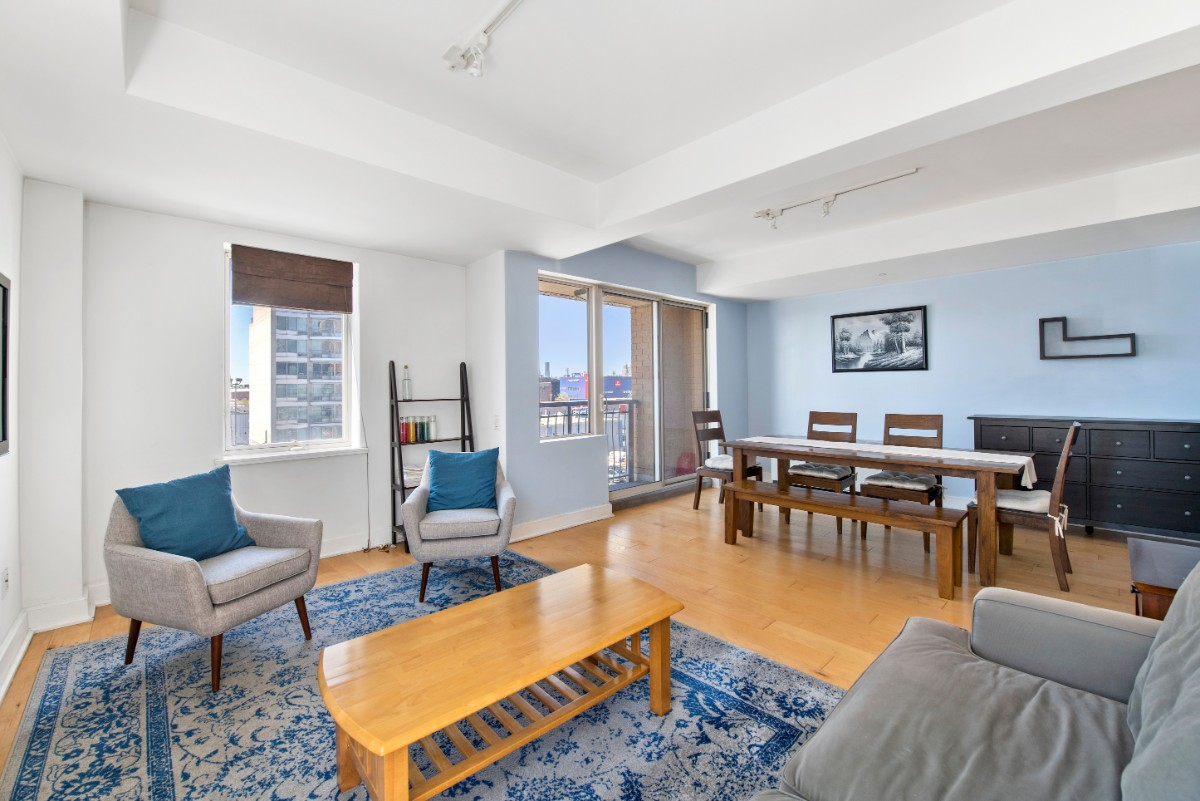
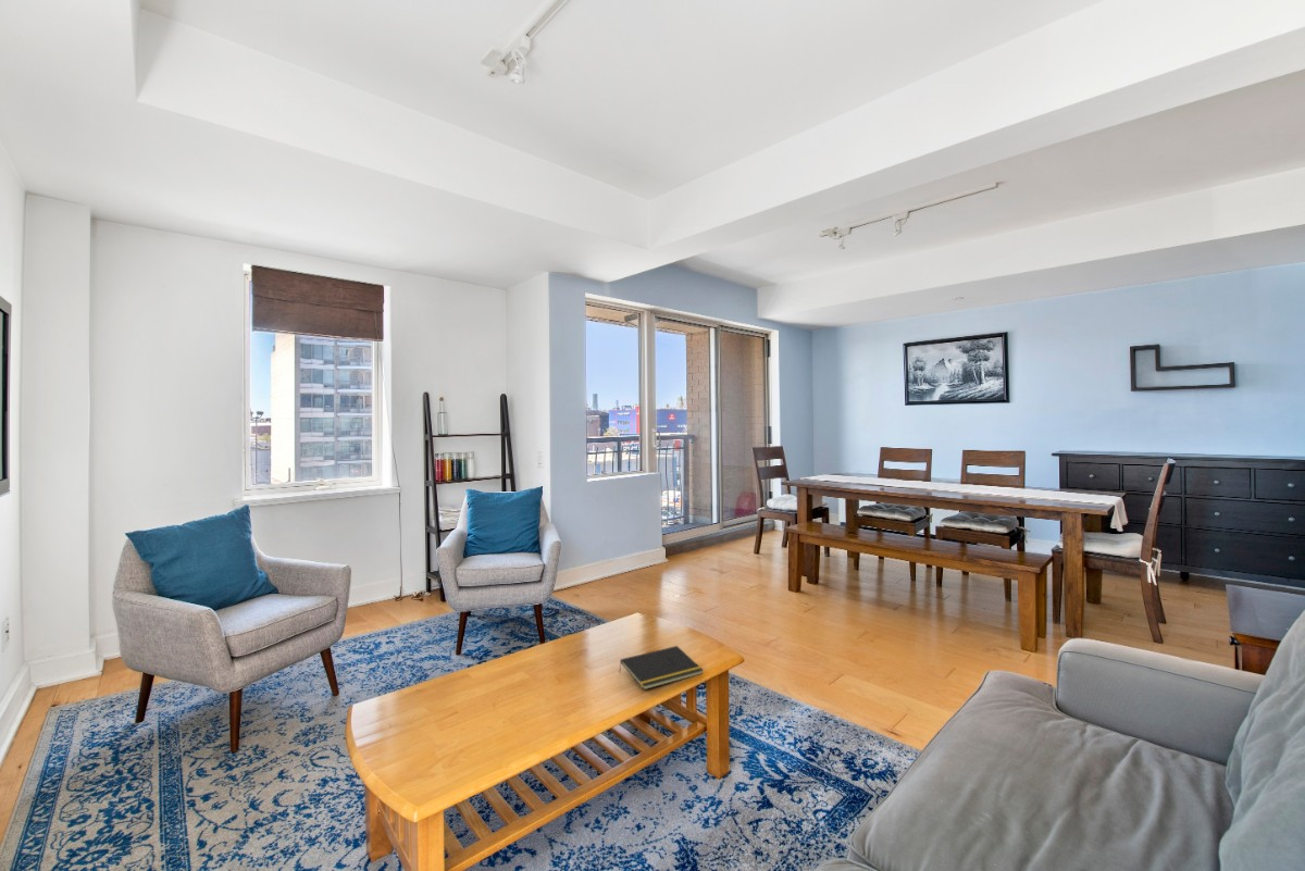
+ notepad (661, 665)
